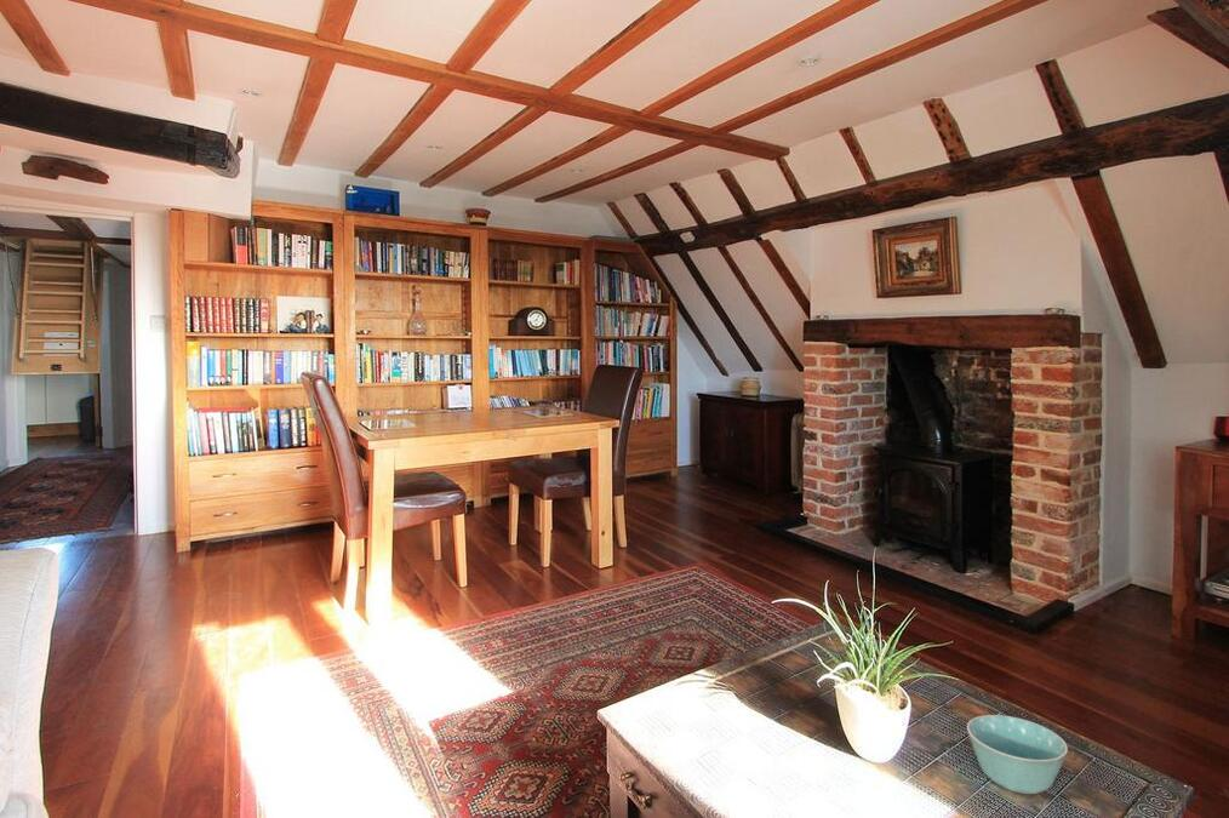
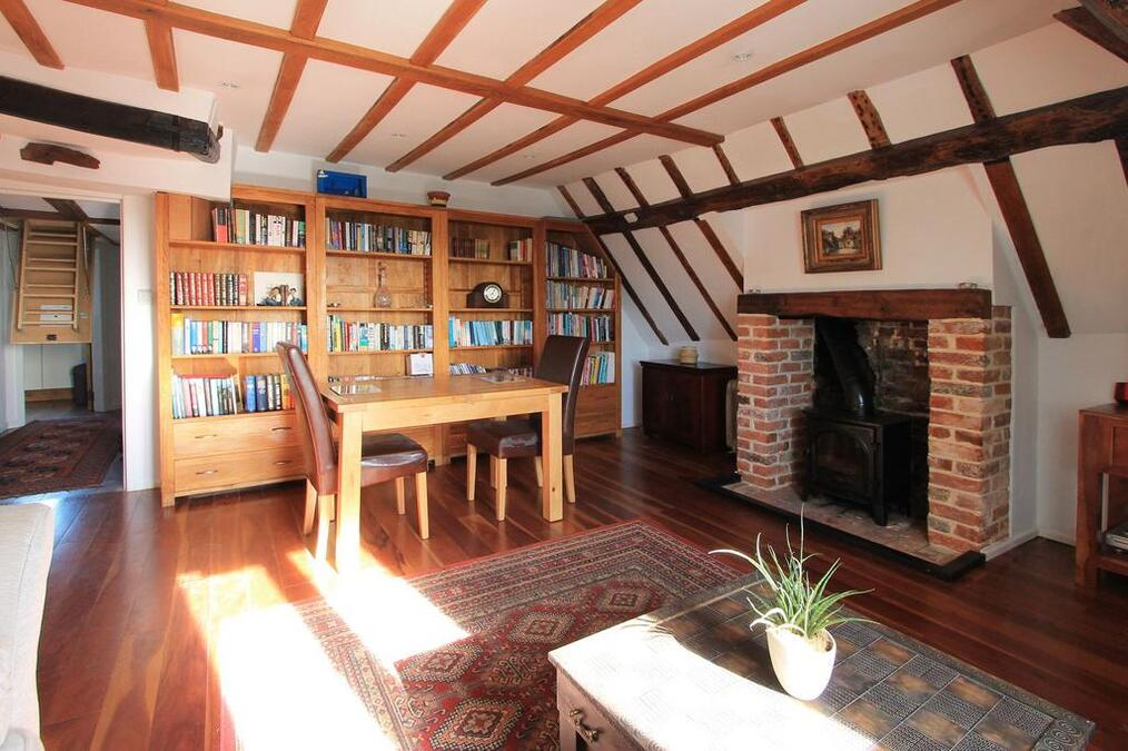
- bowl (1014, 757)
